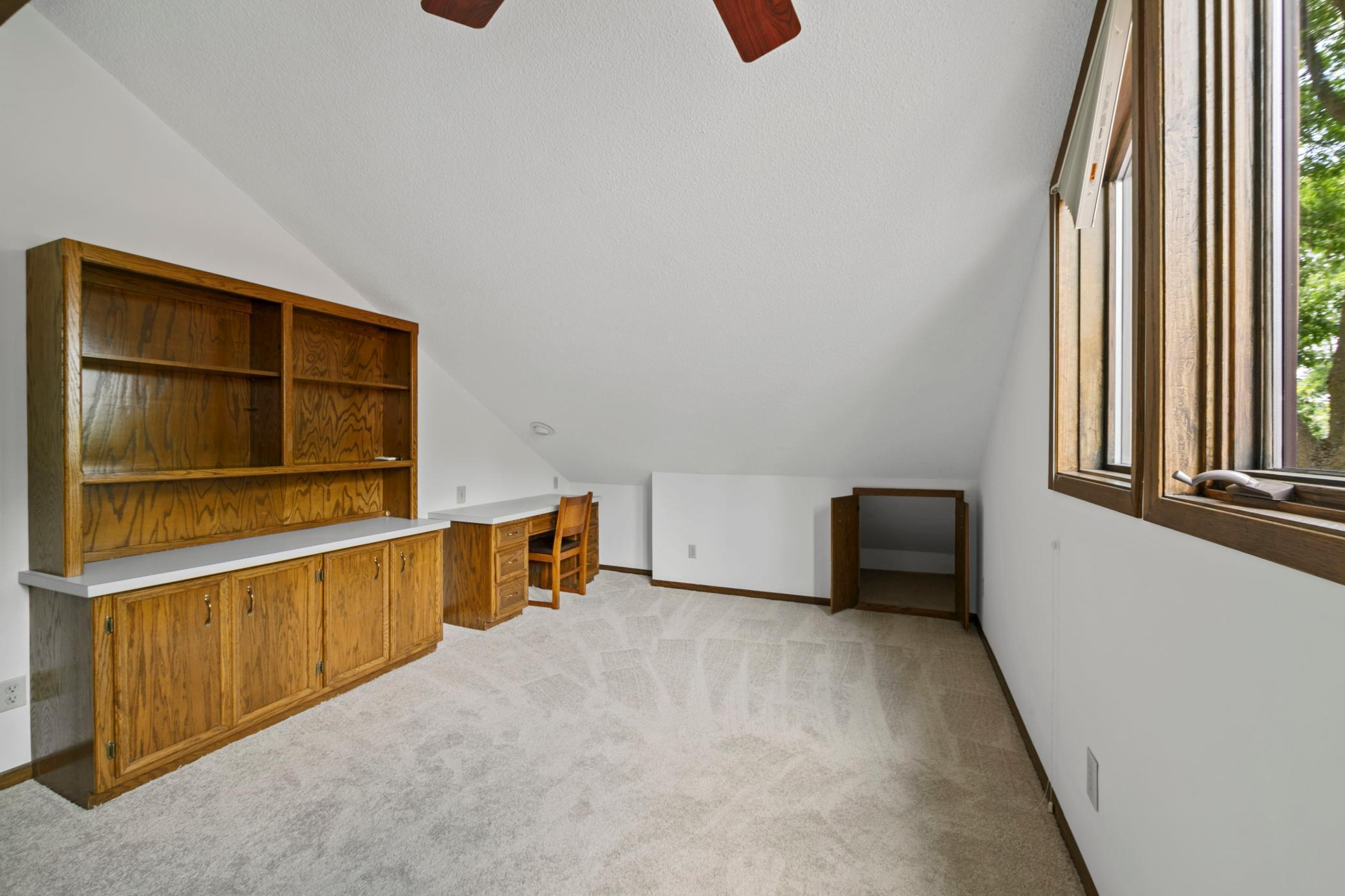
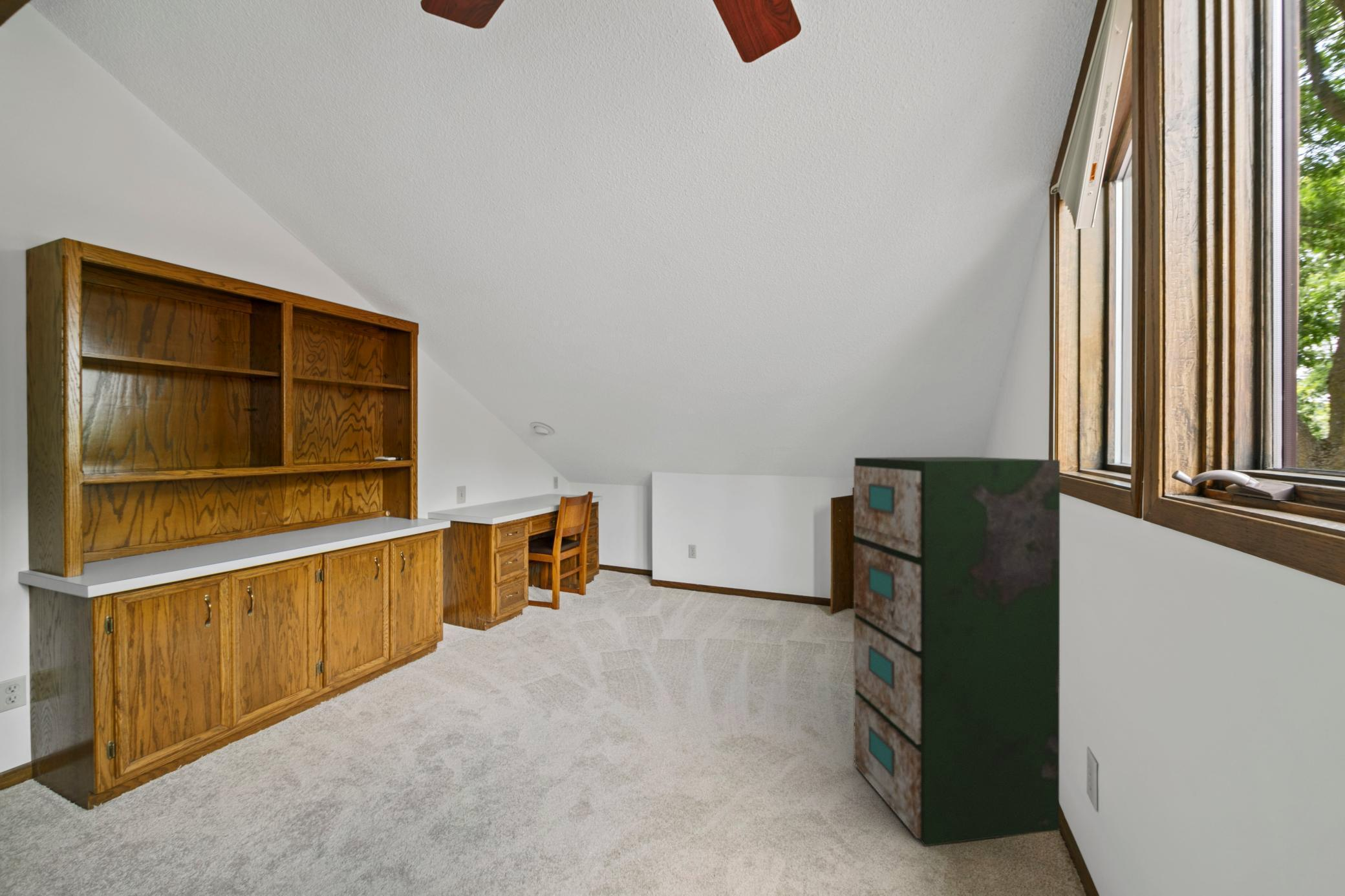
+ filing cabinet (947, 626)
